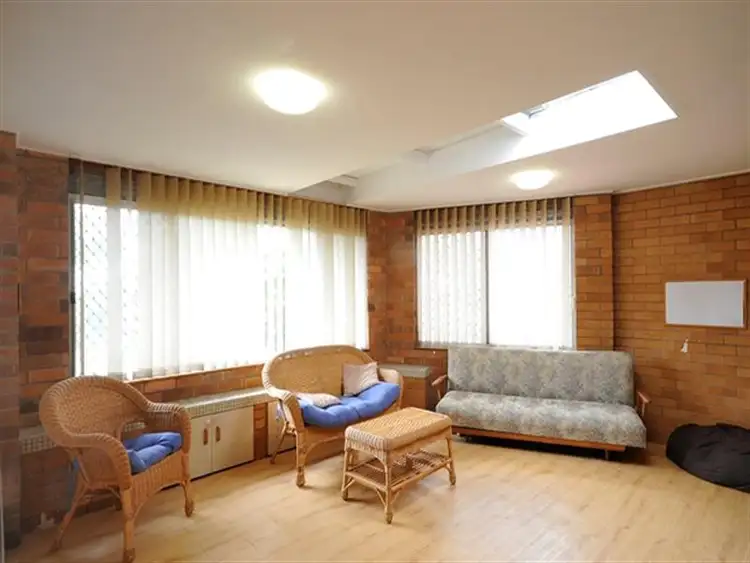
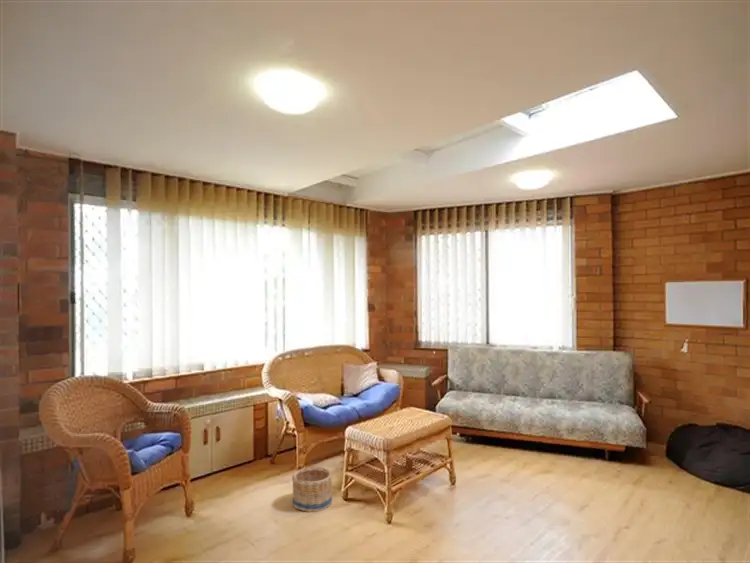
+ basket (312, 488)
